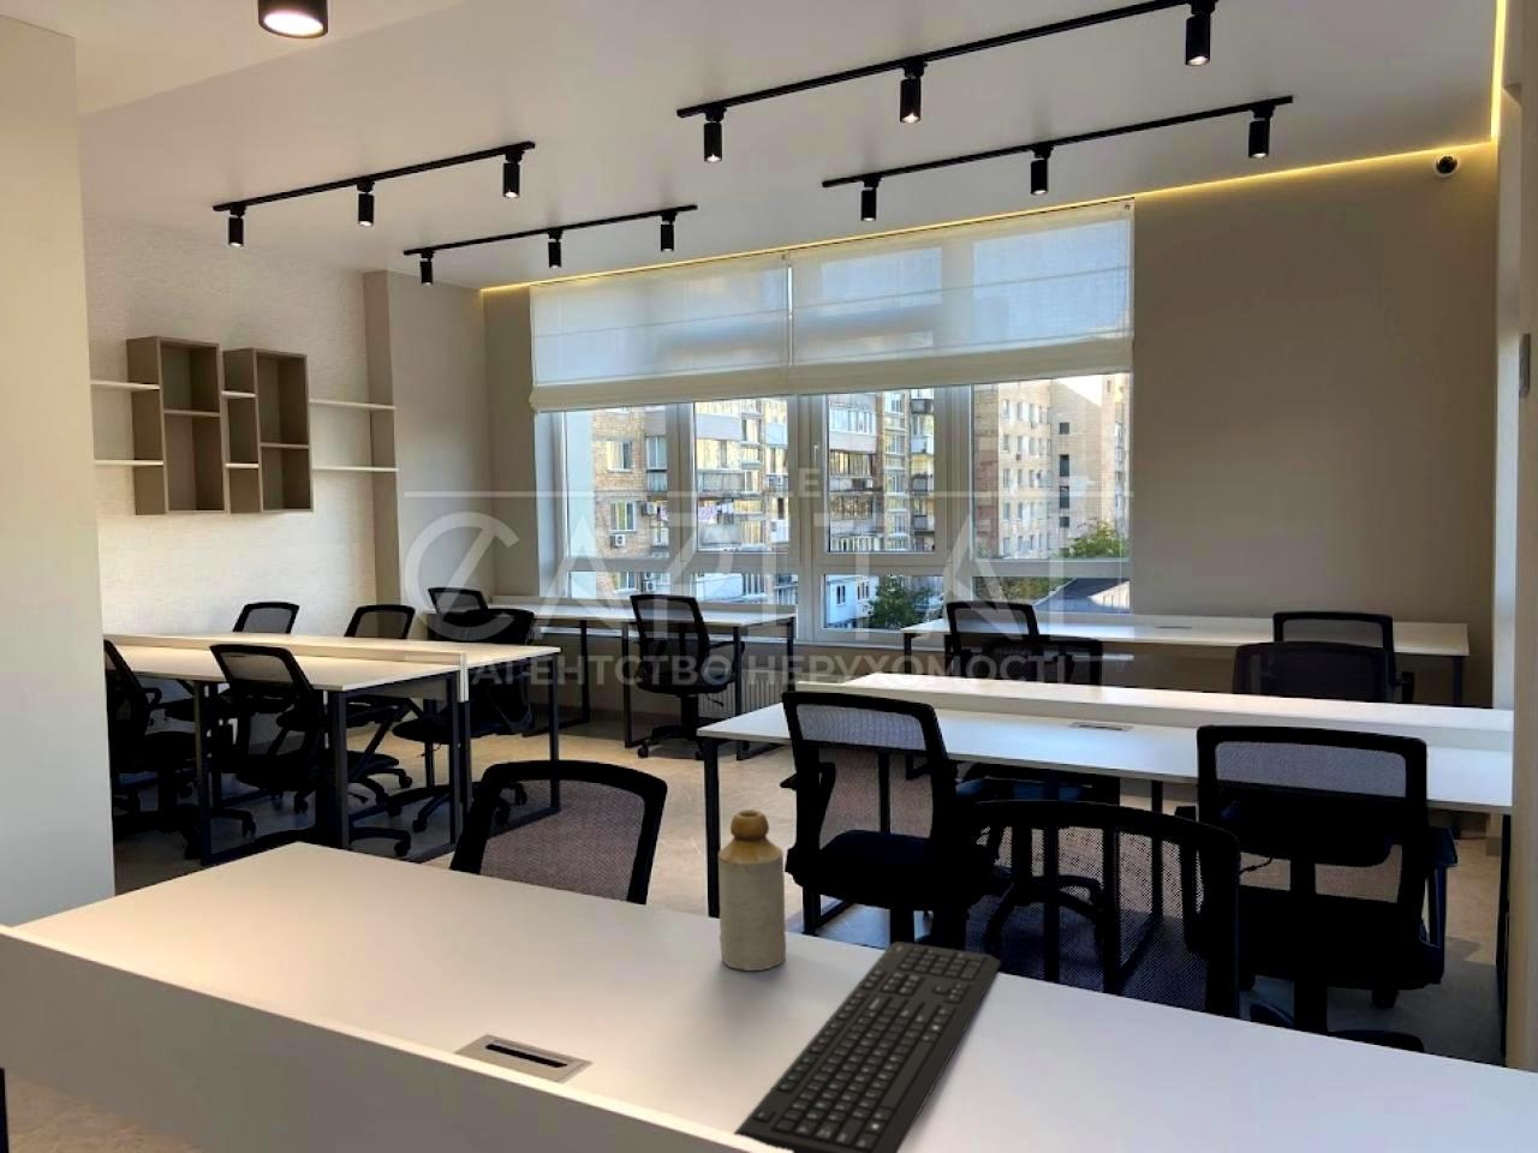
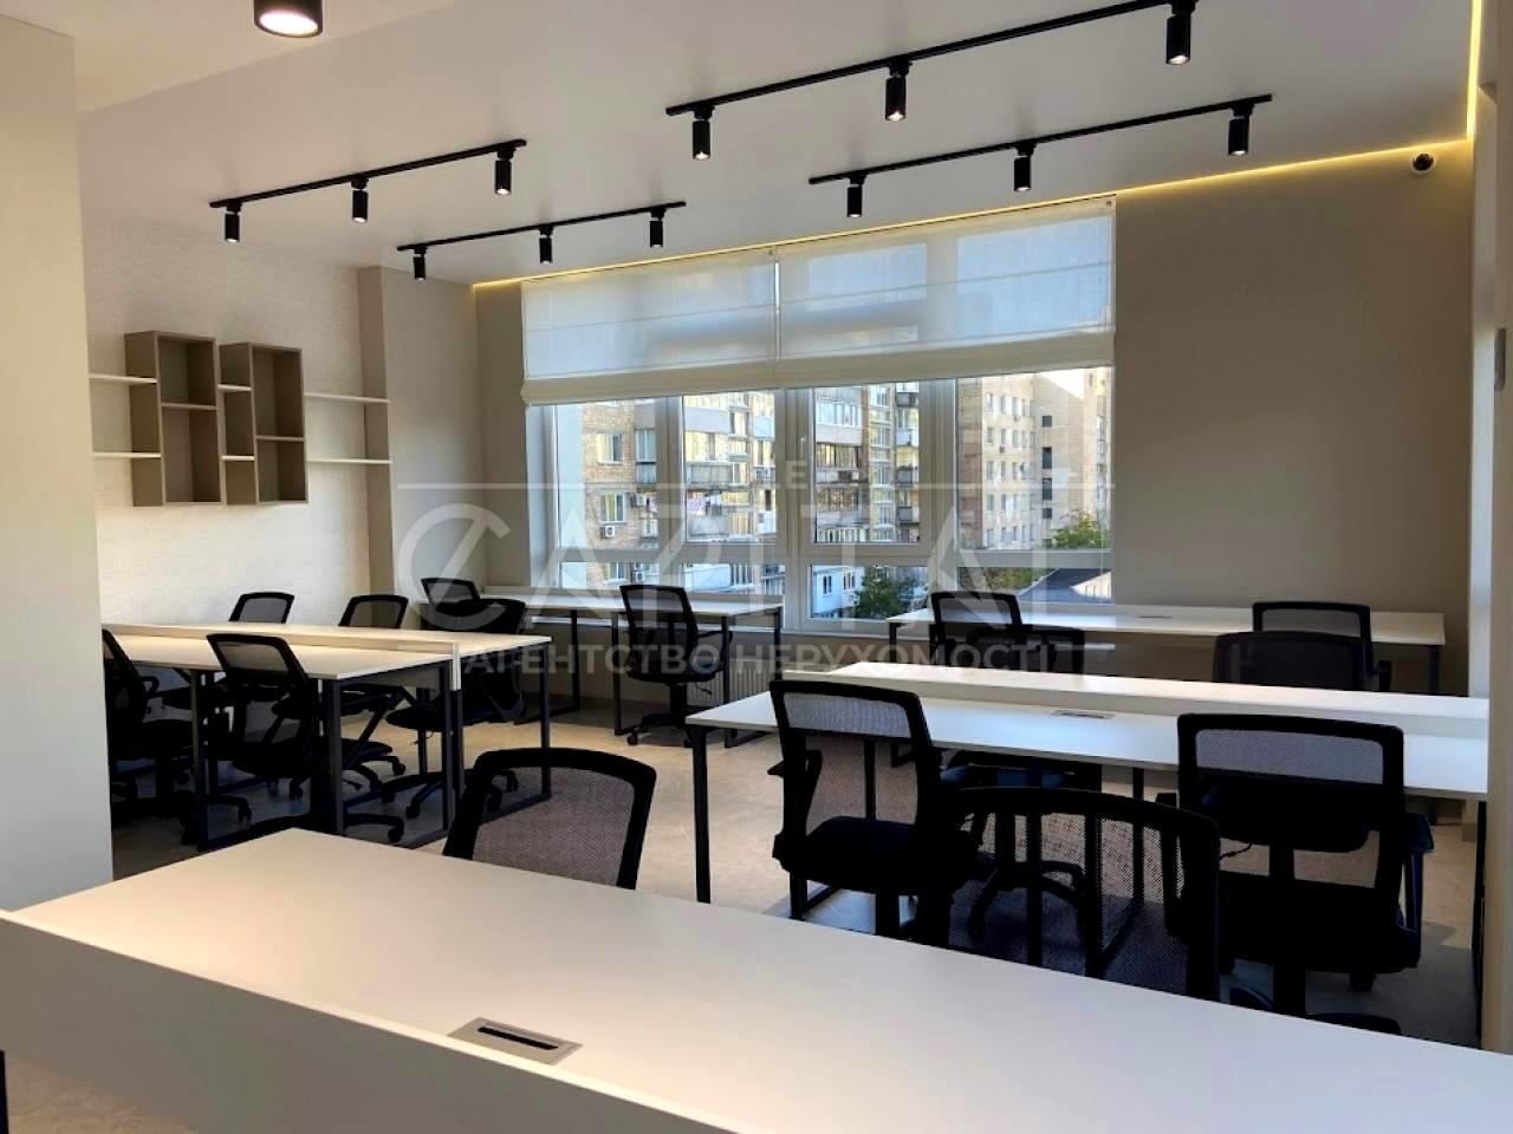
- bottle (751, 885)
- keyboard (886, 1033)
